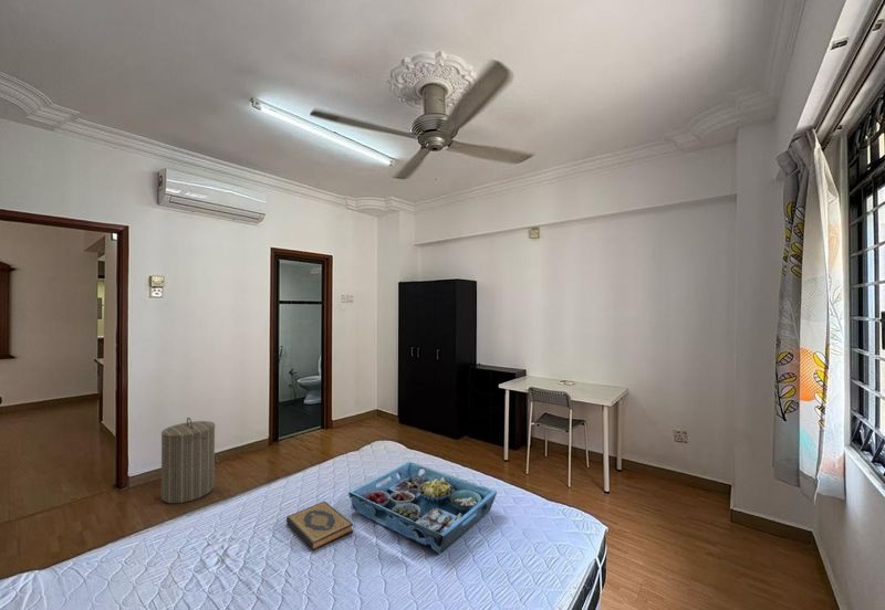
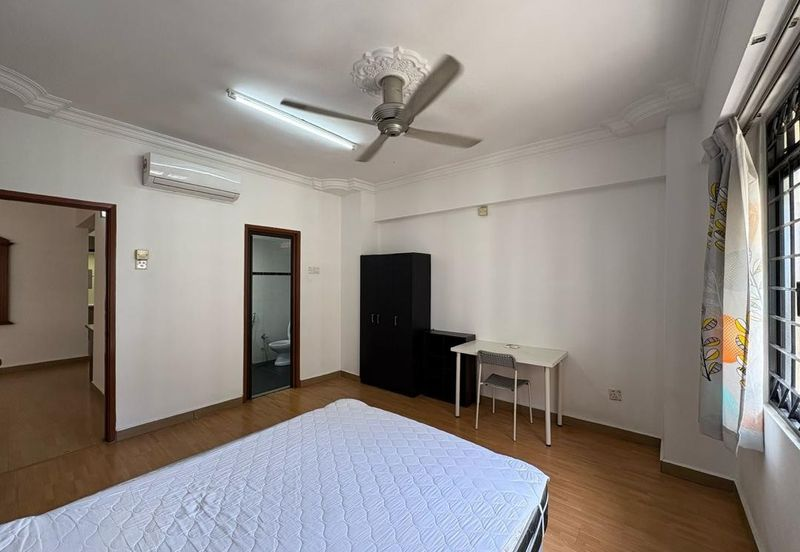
- hardback book (319, 523)
- serving tray (423, 498)
- laundry hamper (188, 454)
